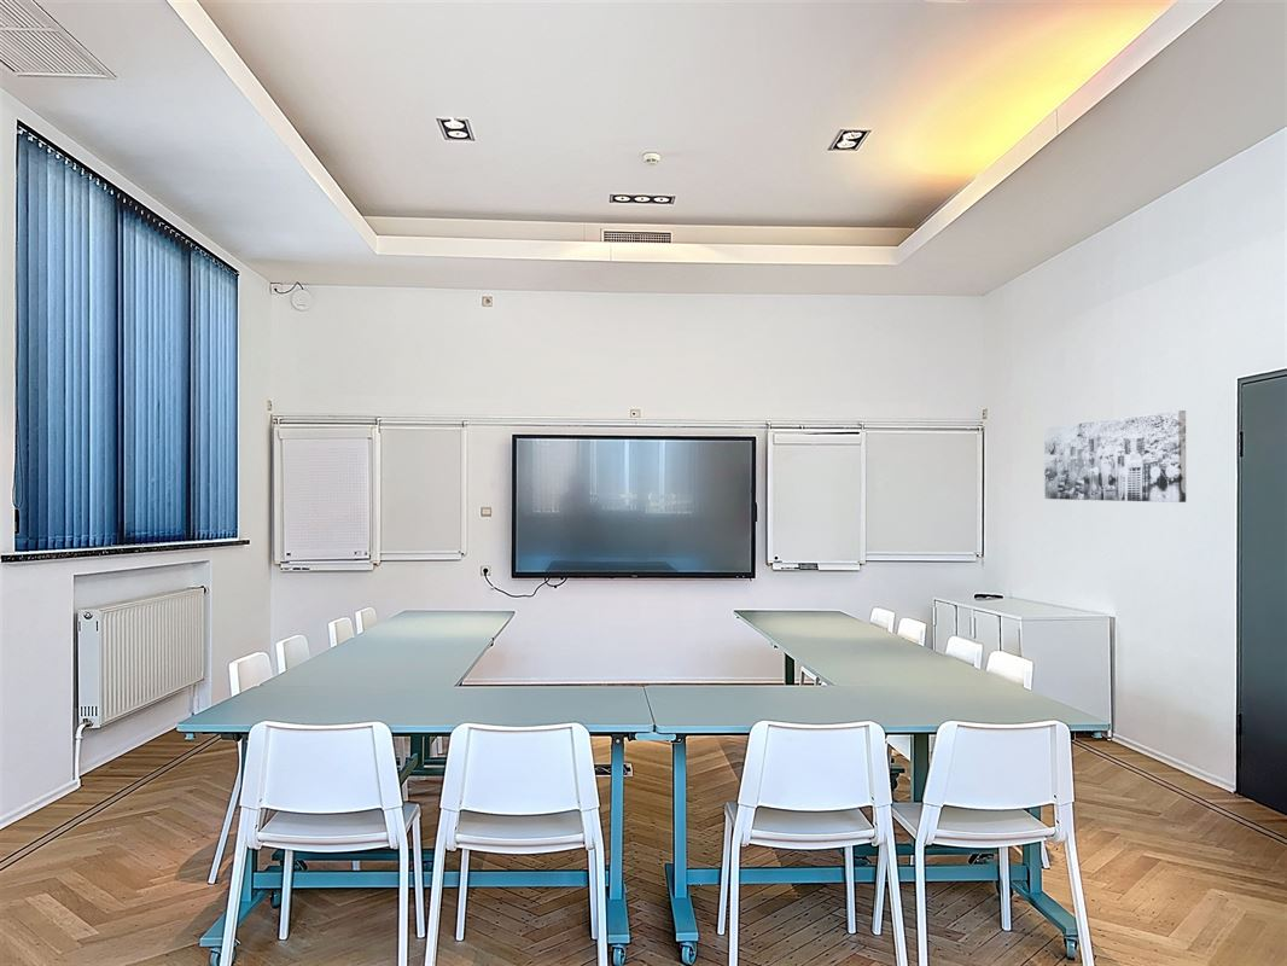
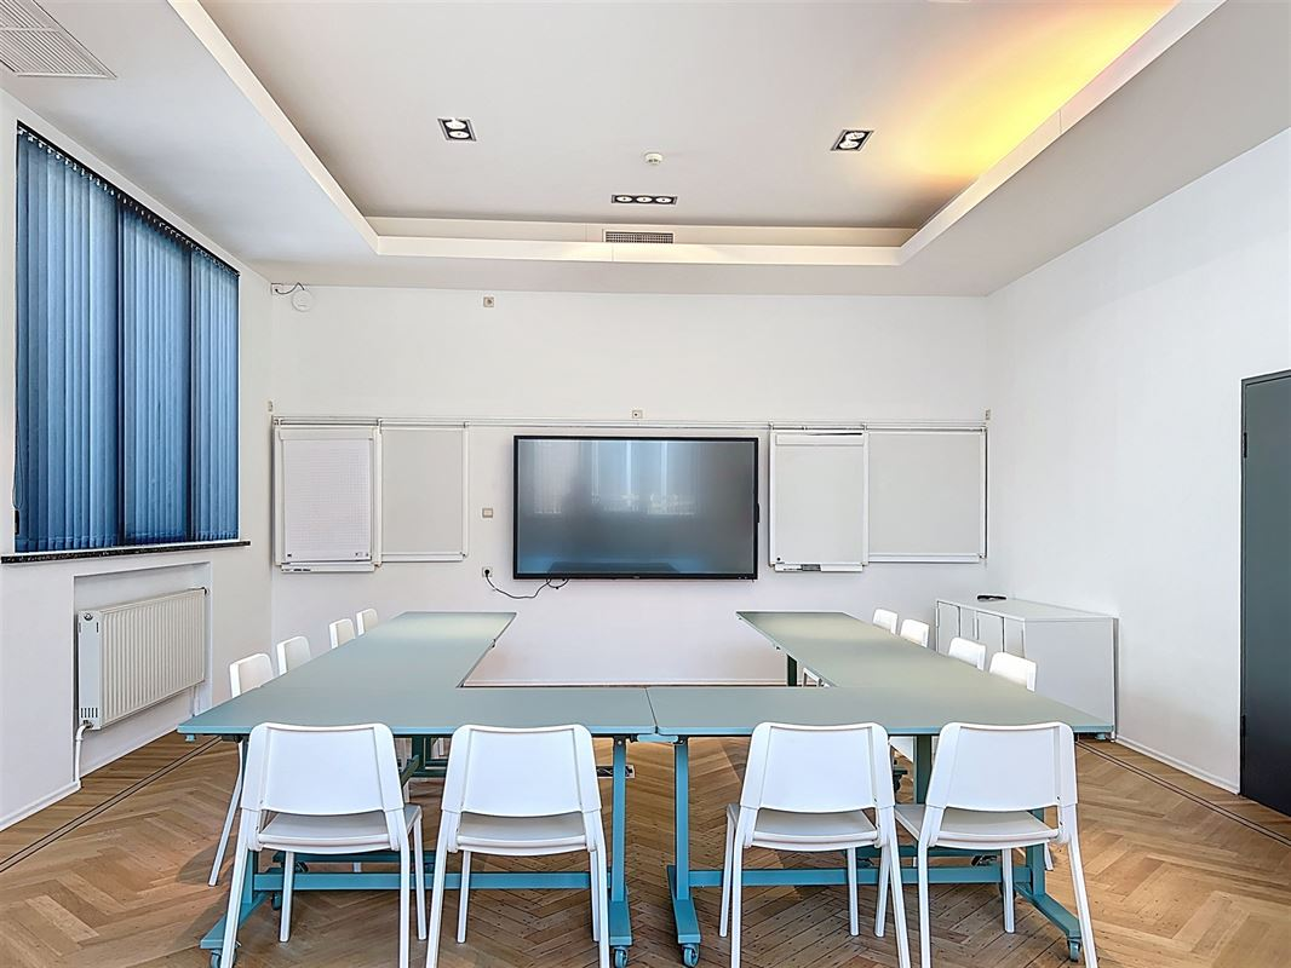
- wall art (1106, 460)
